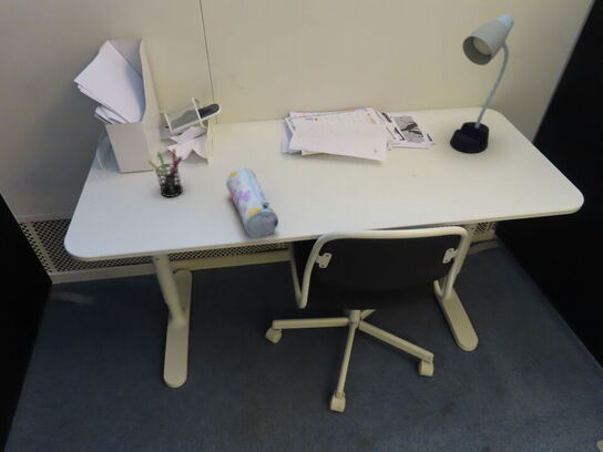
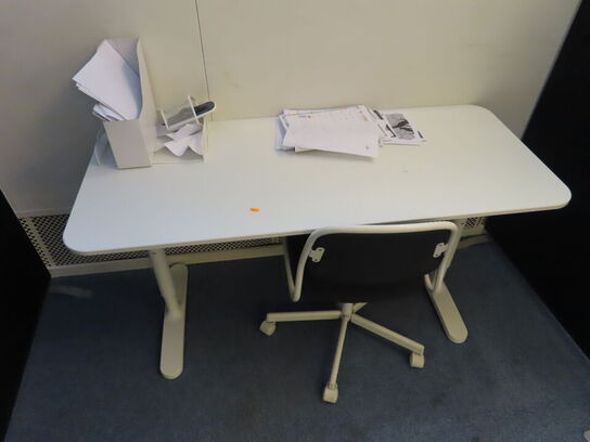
- desk lamp (491, 91)
- pencil case (251, 201)
- pen holder (167, 171)
